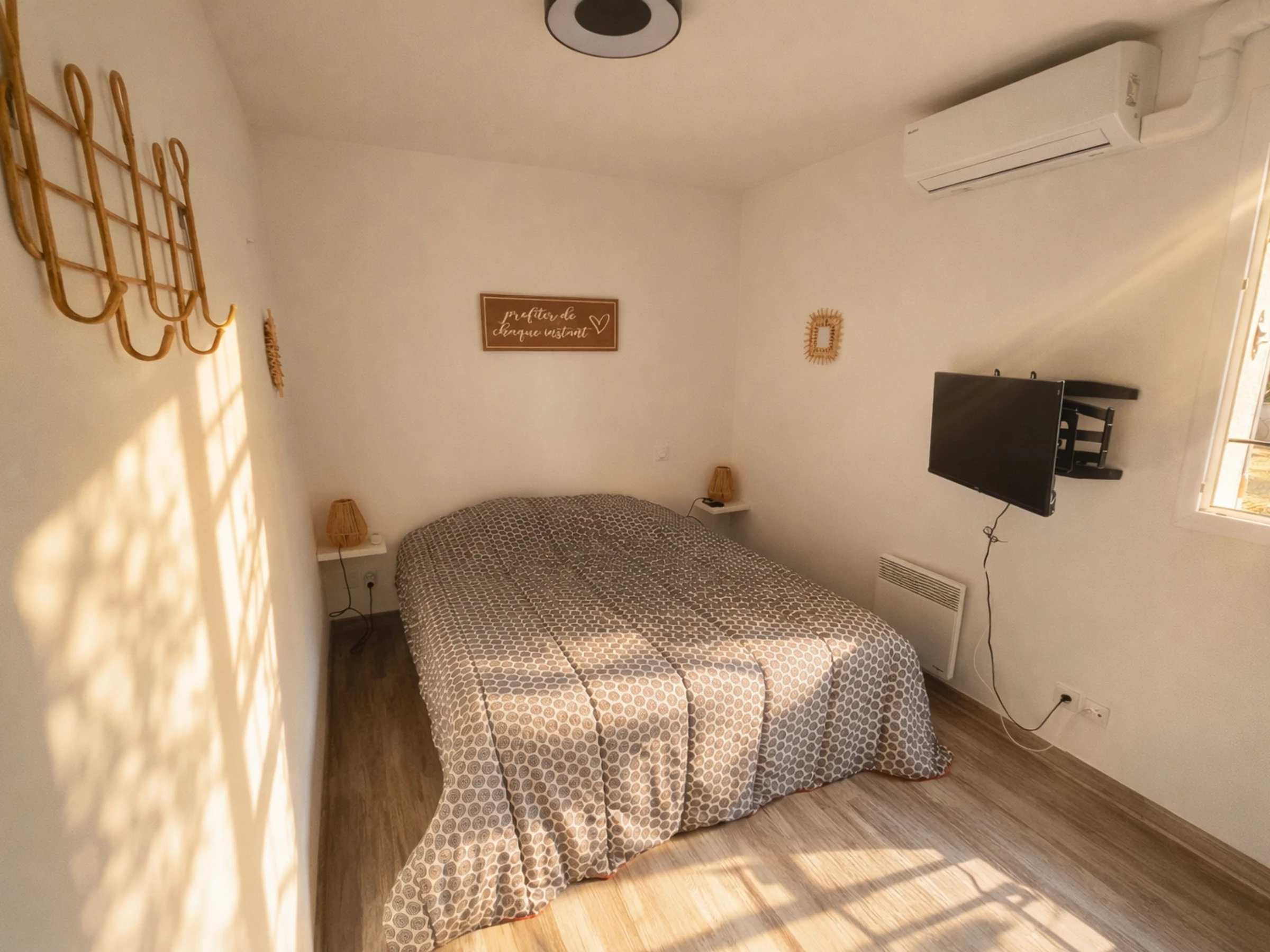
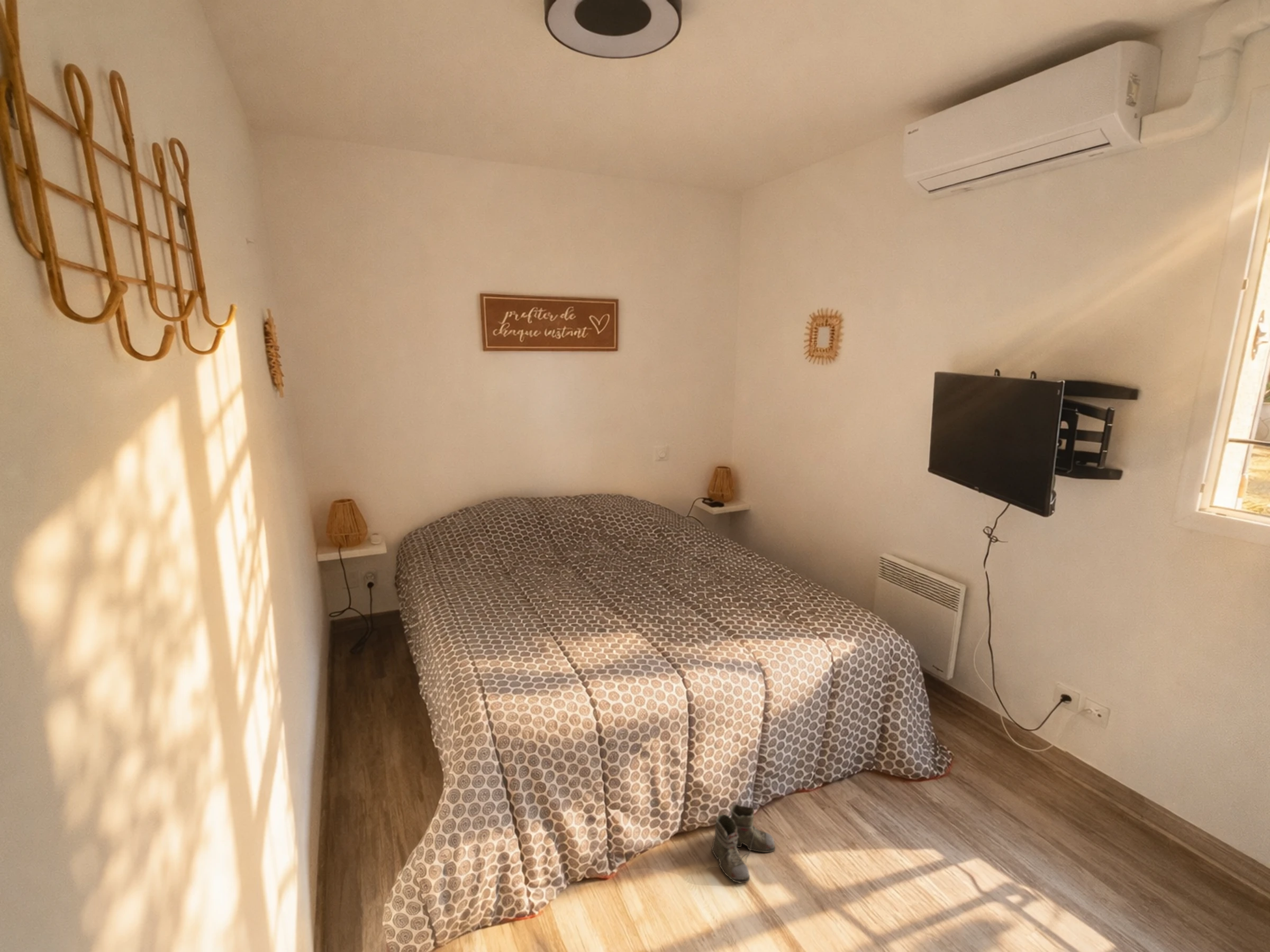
+ boots (740, 838)
